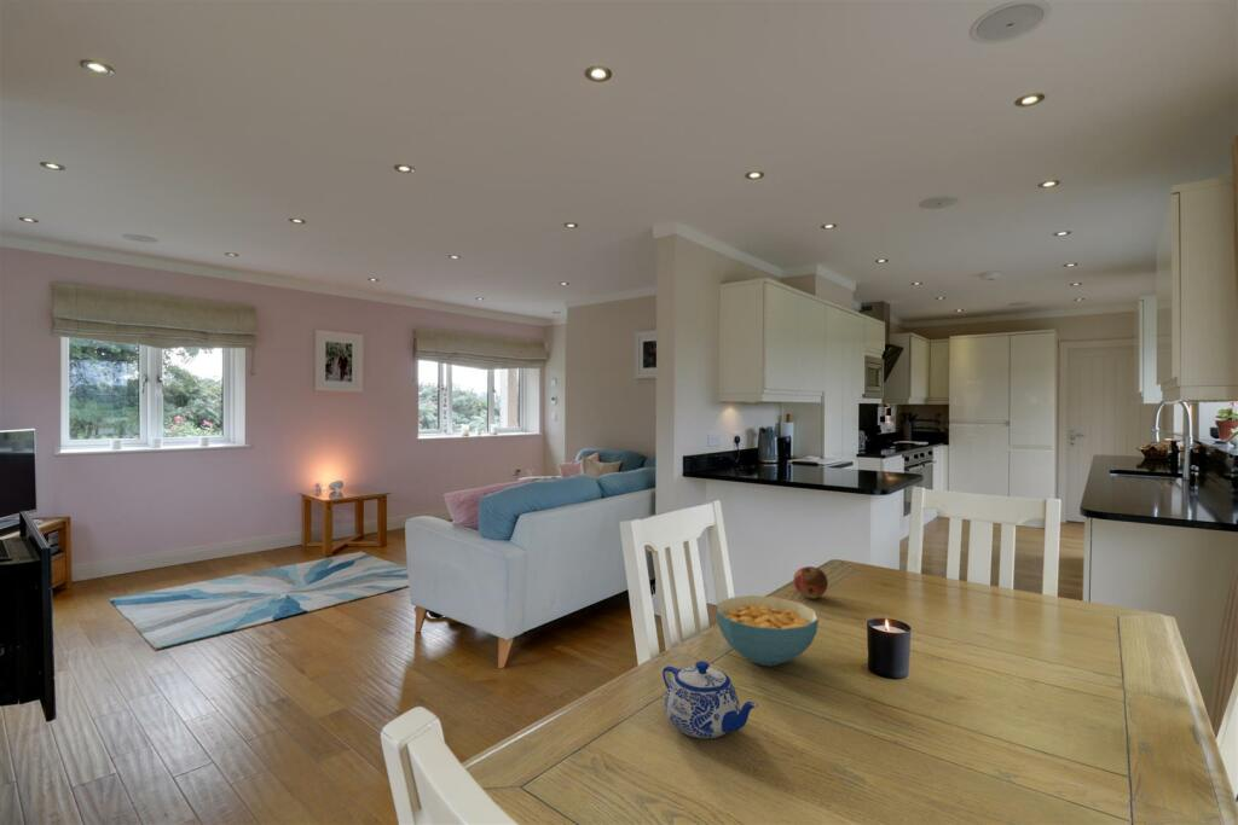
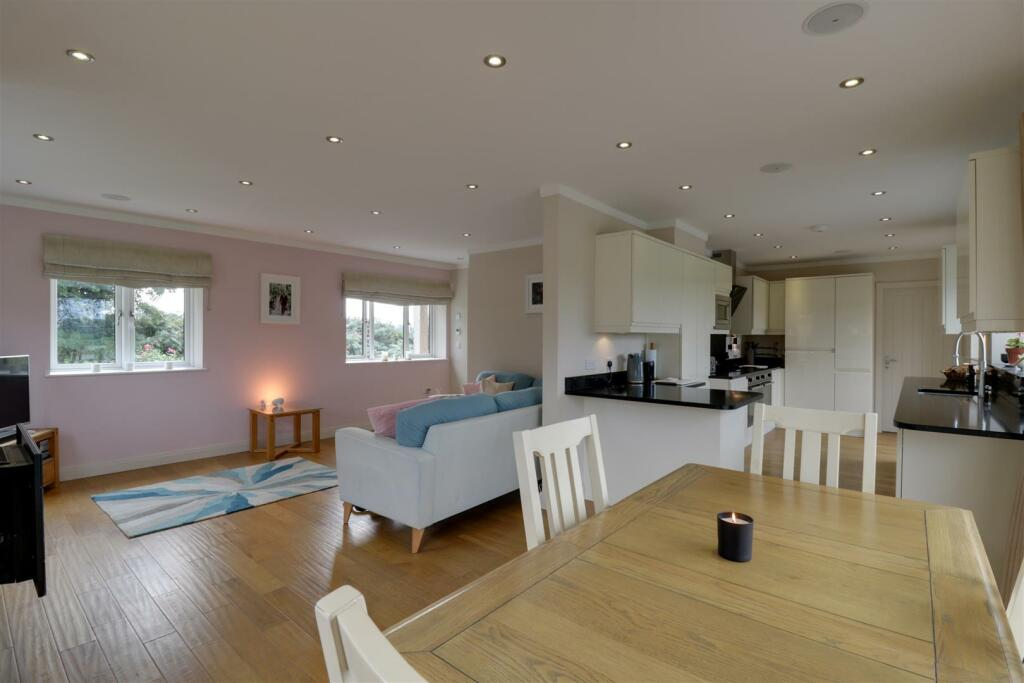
- teapot (706, 696)
- cereal bowl (765, 634)
- fruit (810, 581)
